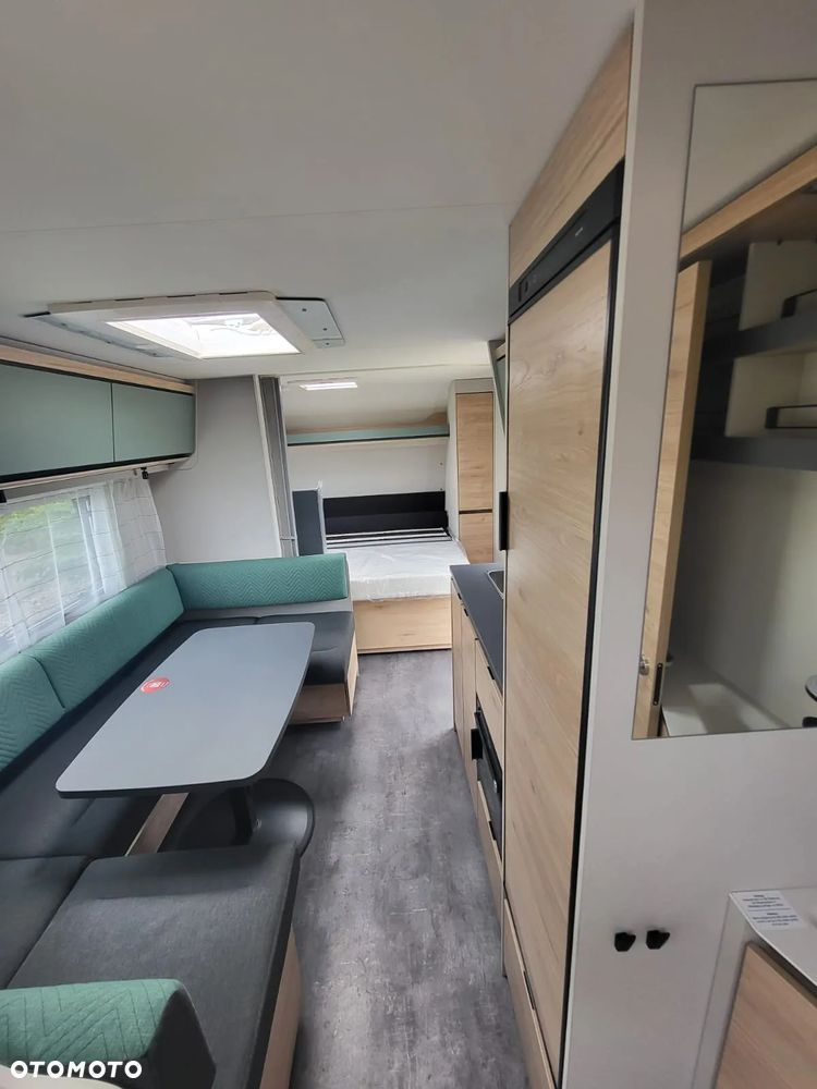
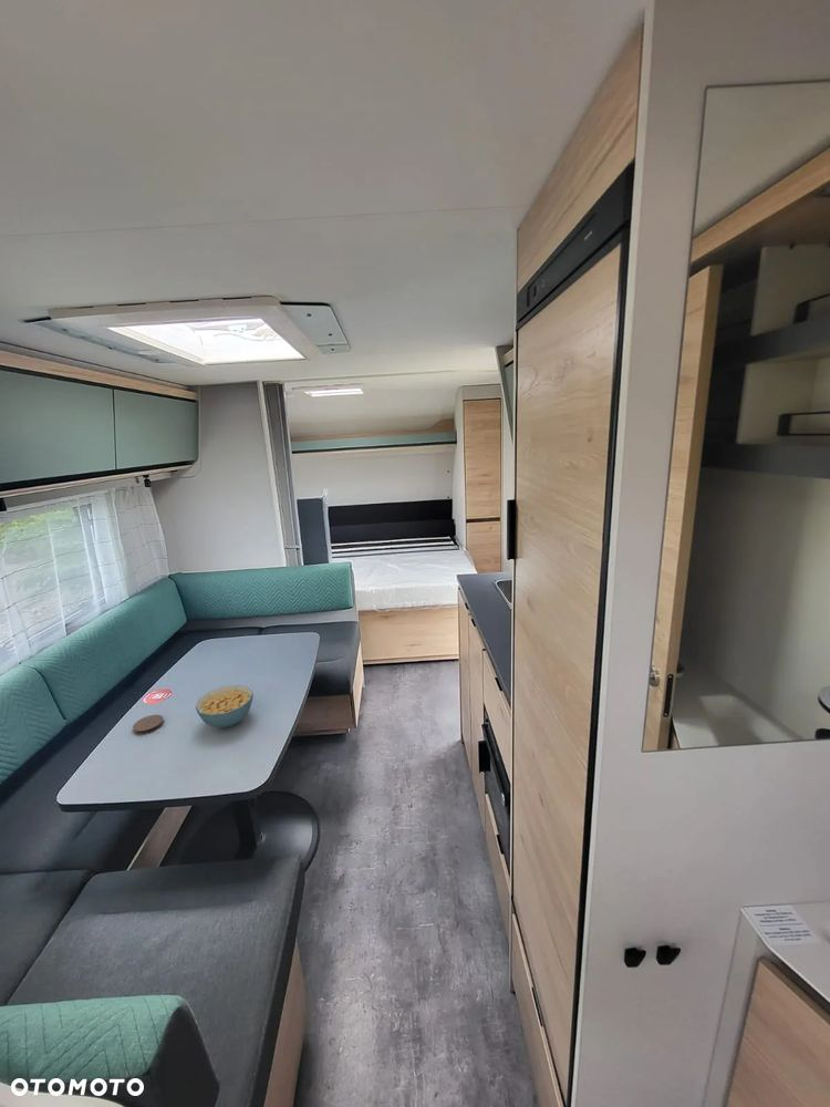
+ cereal bowl (226, 711)
+ coaster (148, 724)
